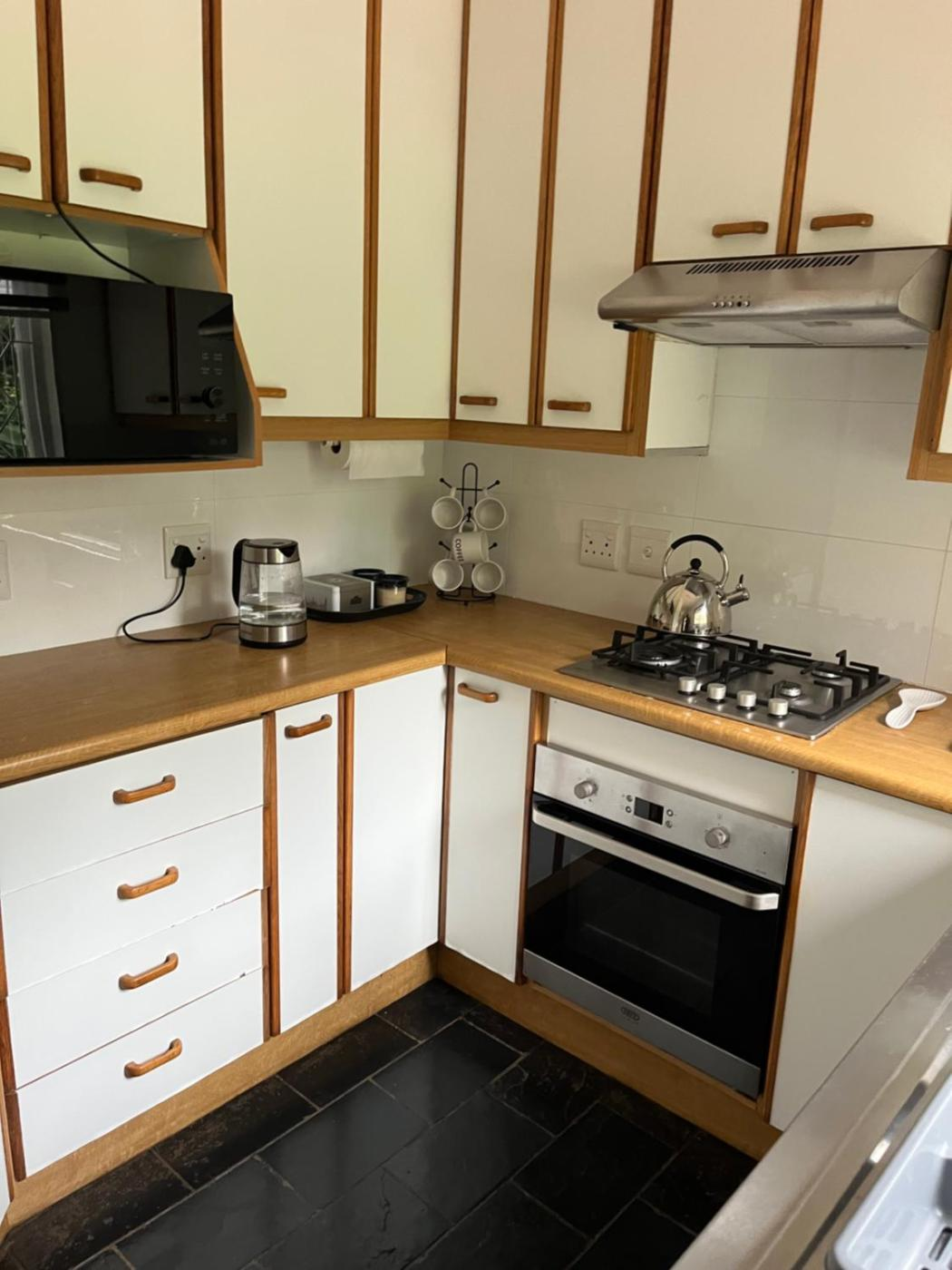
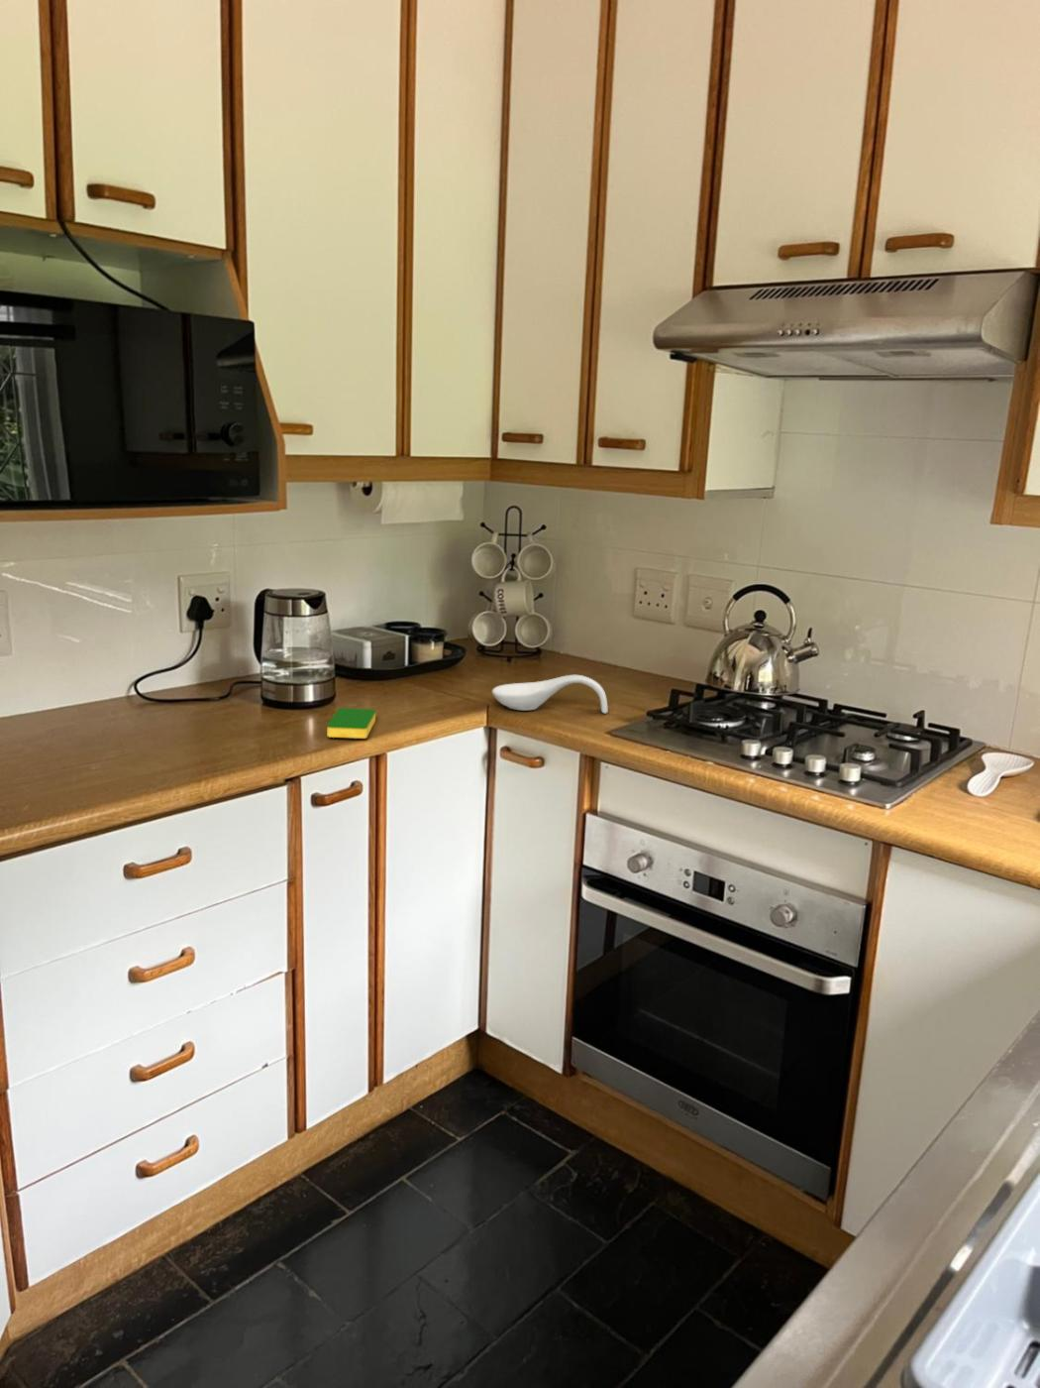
+ spoon rest (549, 691)
+ dish sponge (352, 721)
